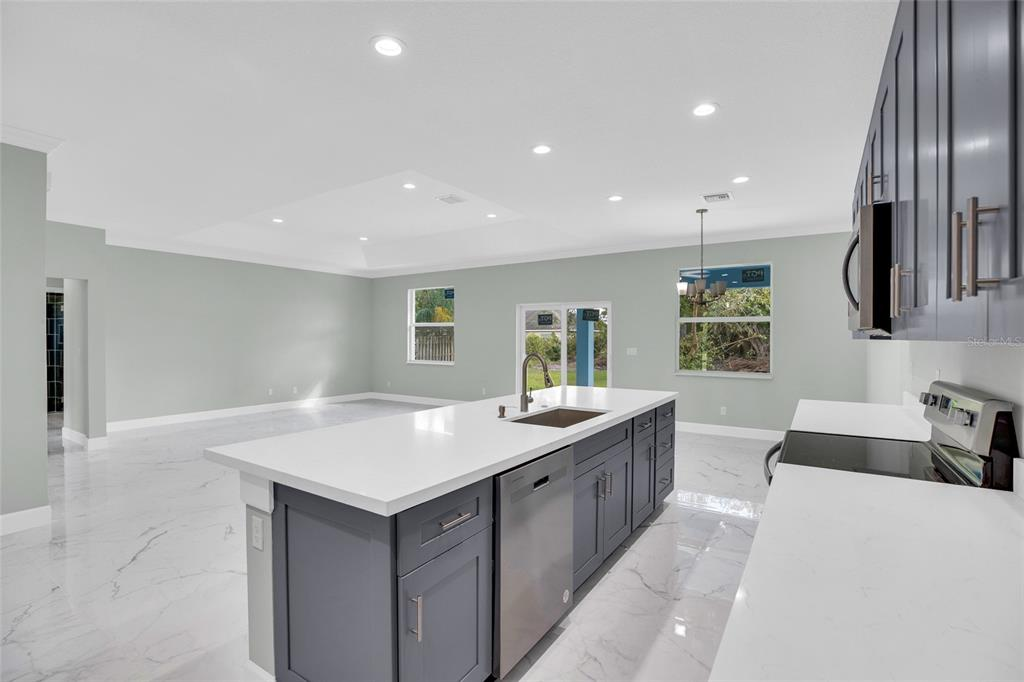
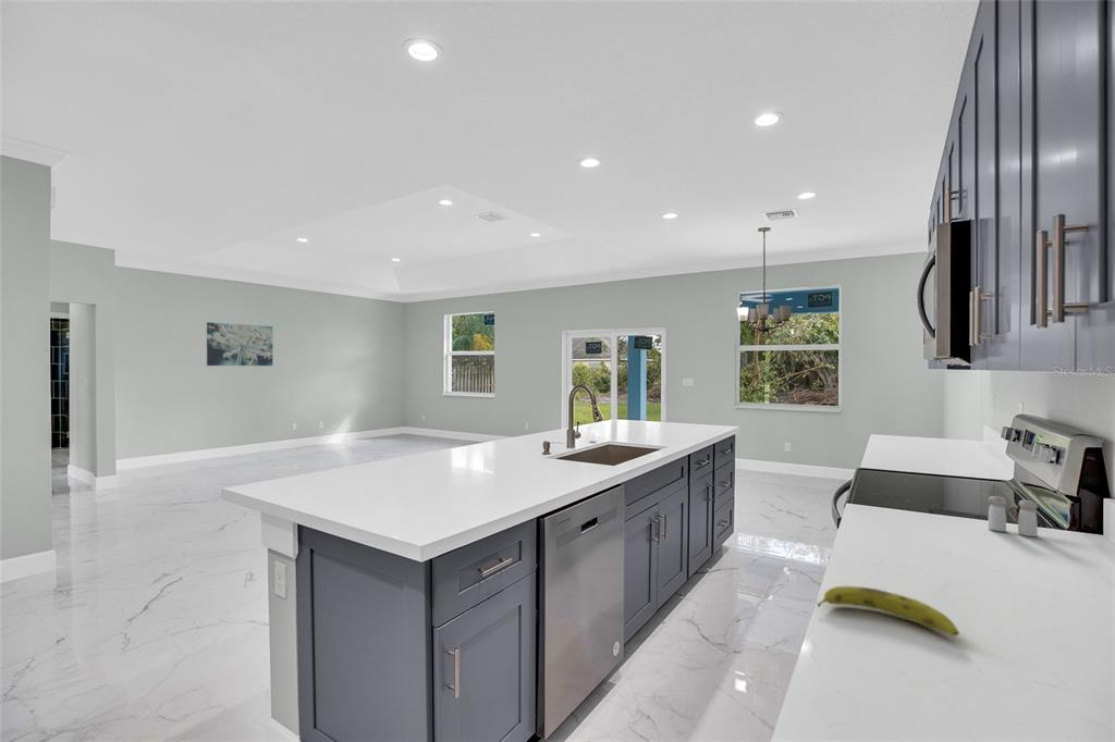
+ wall art (241, 345)
+ fruit (887, 609)
+ salt and pepper shaker (1005, 515)
